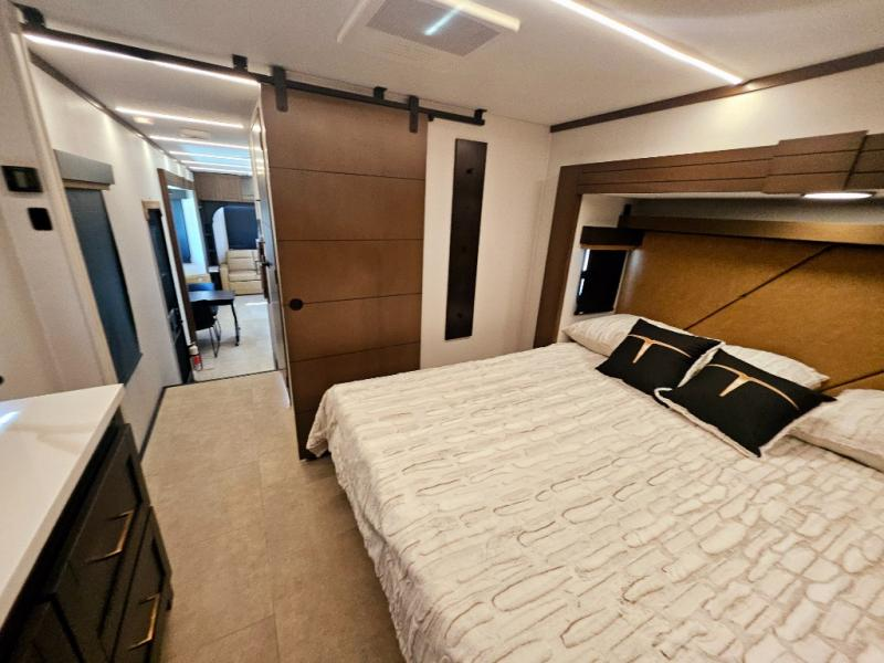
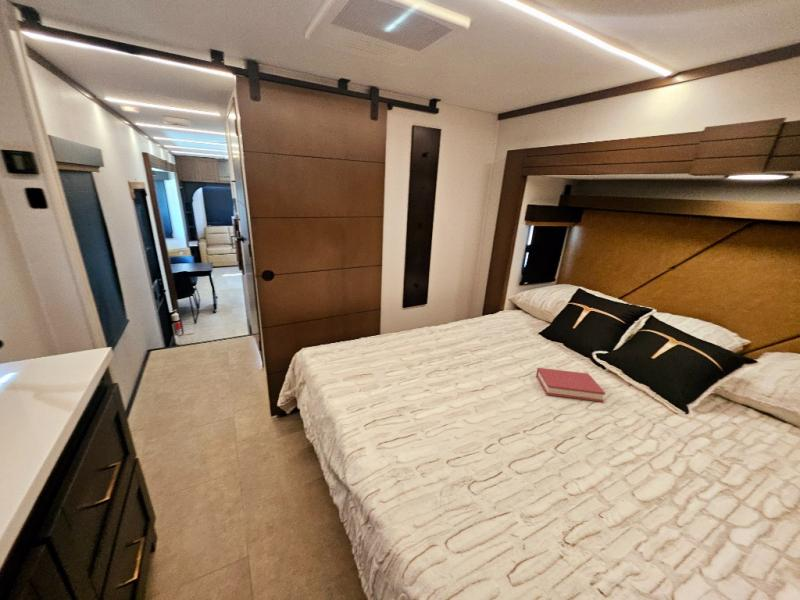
+ hardback book (568, 383)
